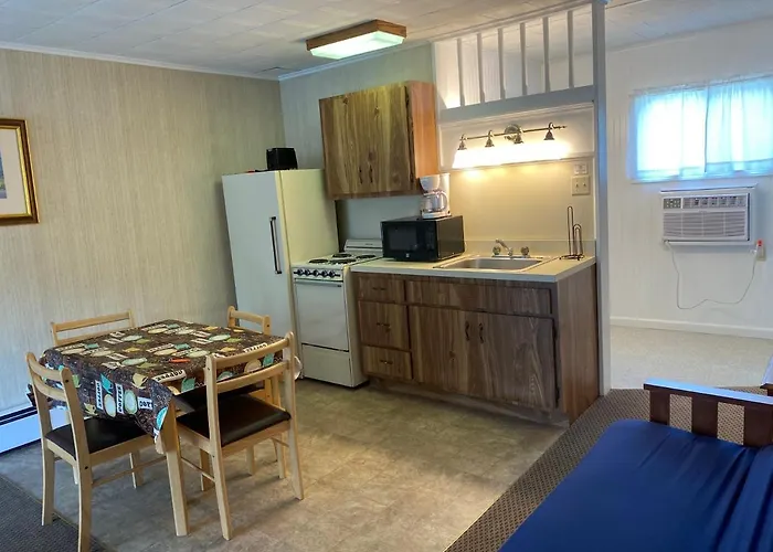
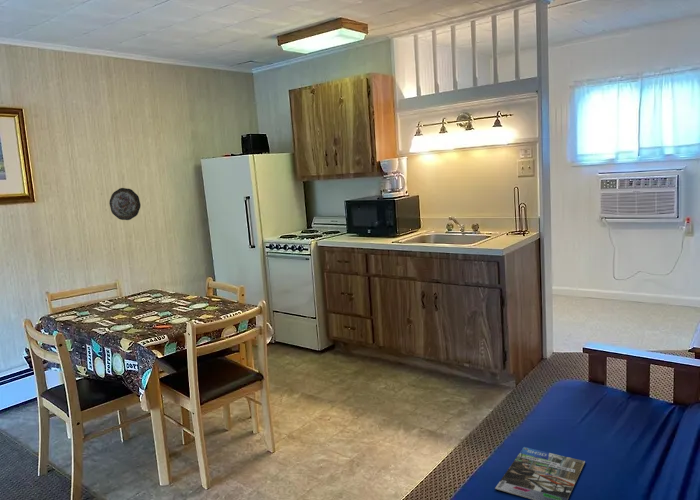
+ magazine (541, 474)
+ decorative plate (124, 204)
